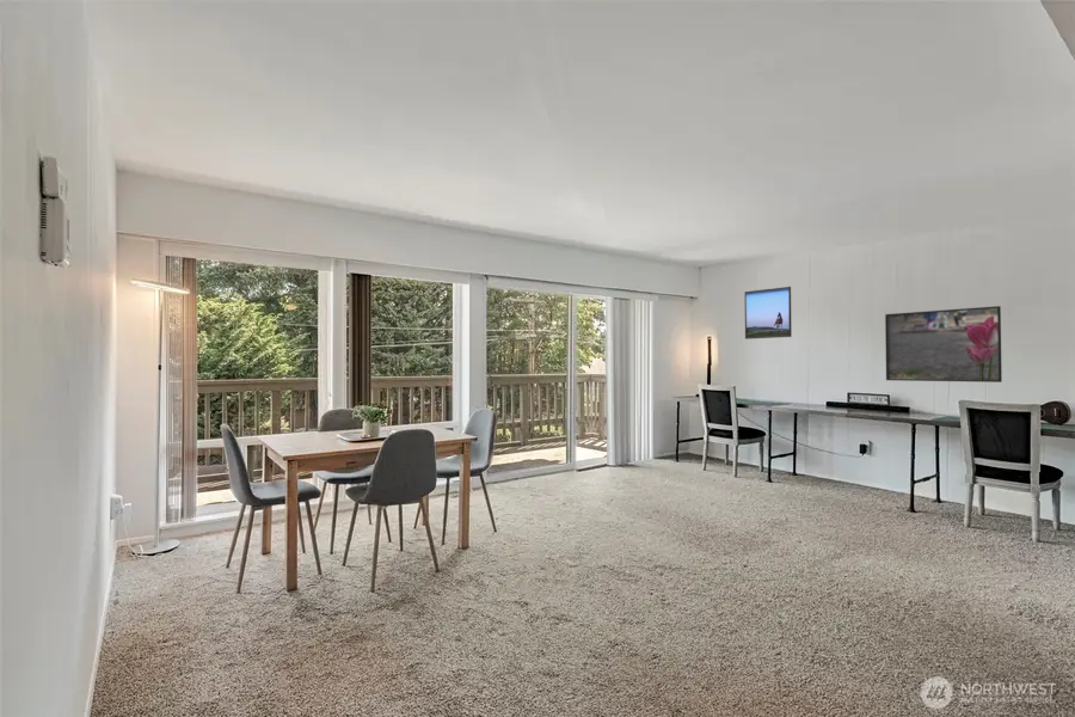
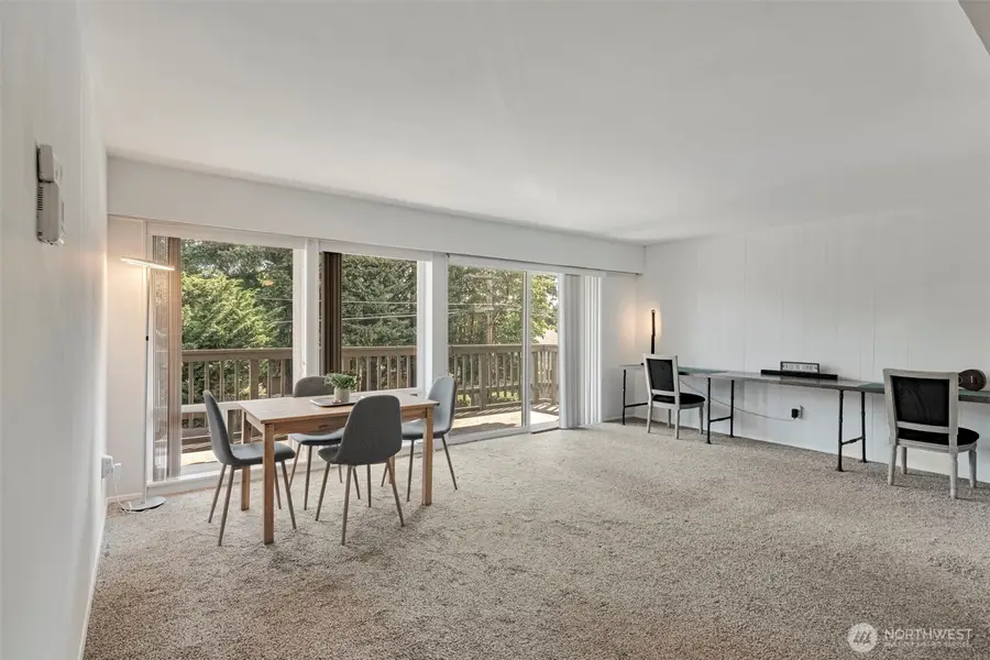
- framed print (939, 345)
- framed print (767, 313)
